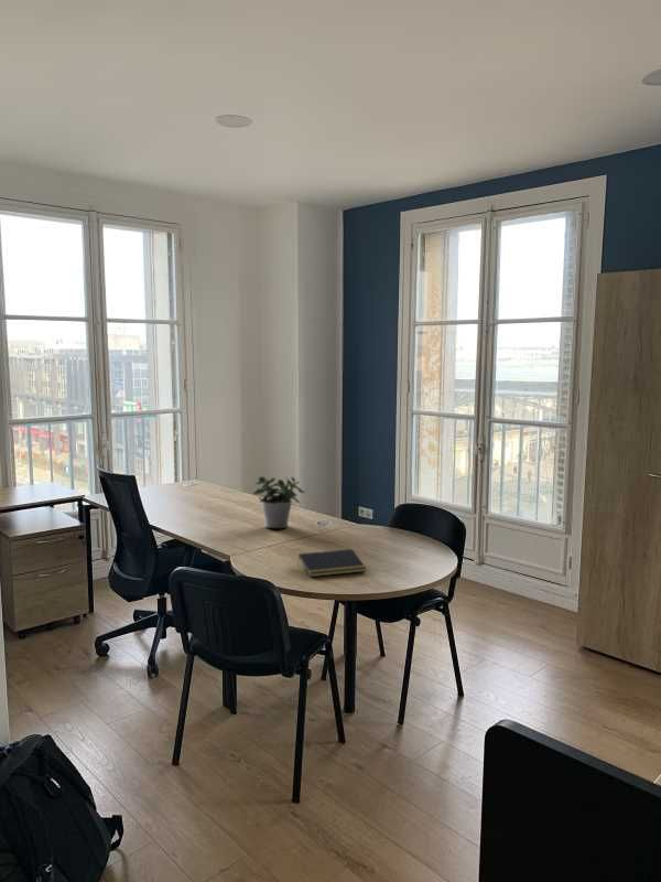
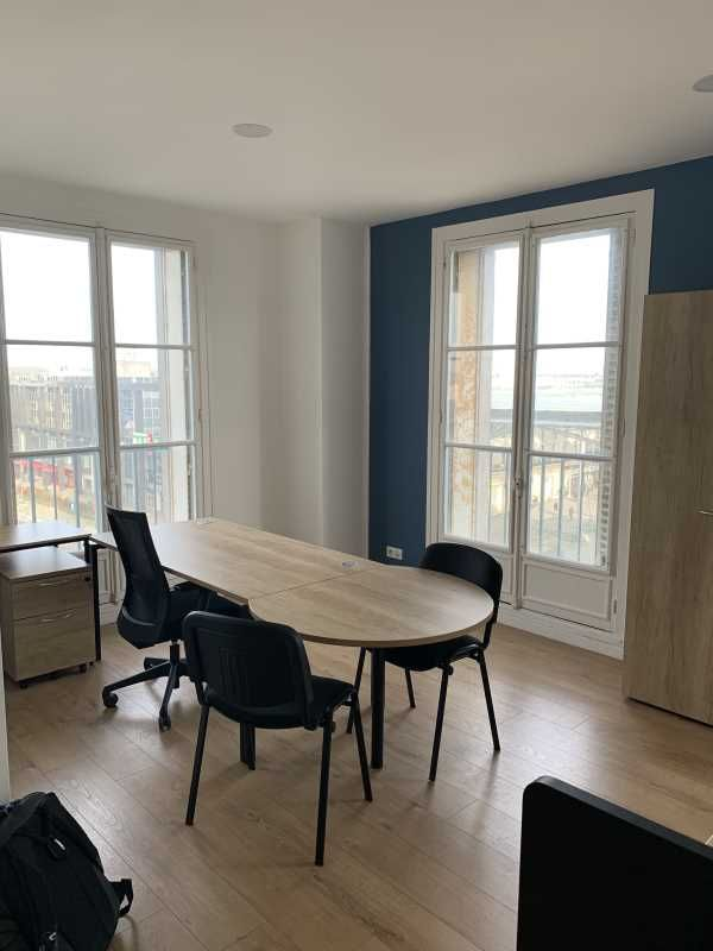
- notepad (332, 562)
- potted plant (277, 499)
